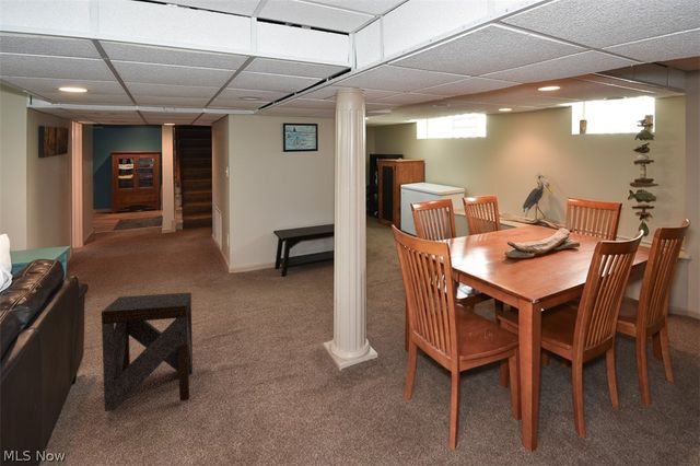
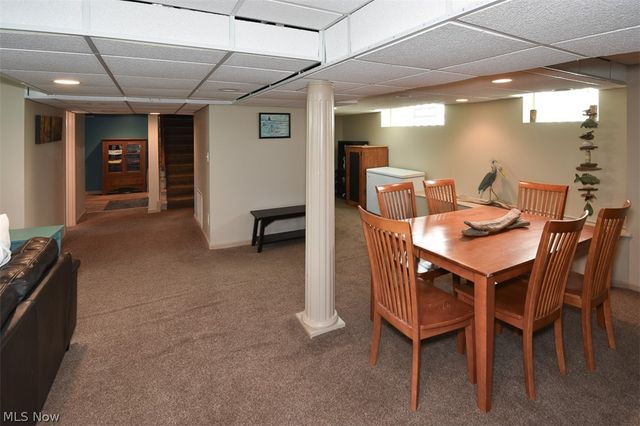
- side table (152, 346)
